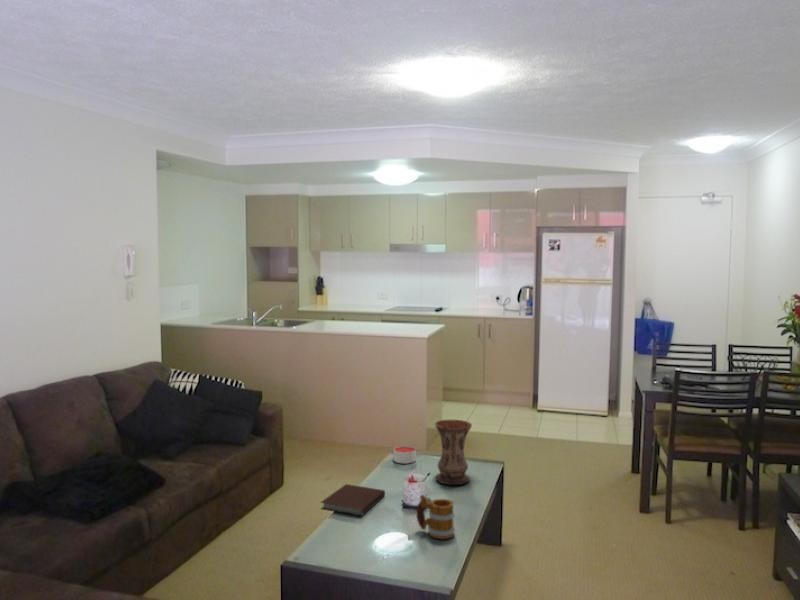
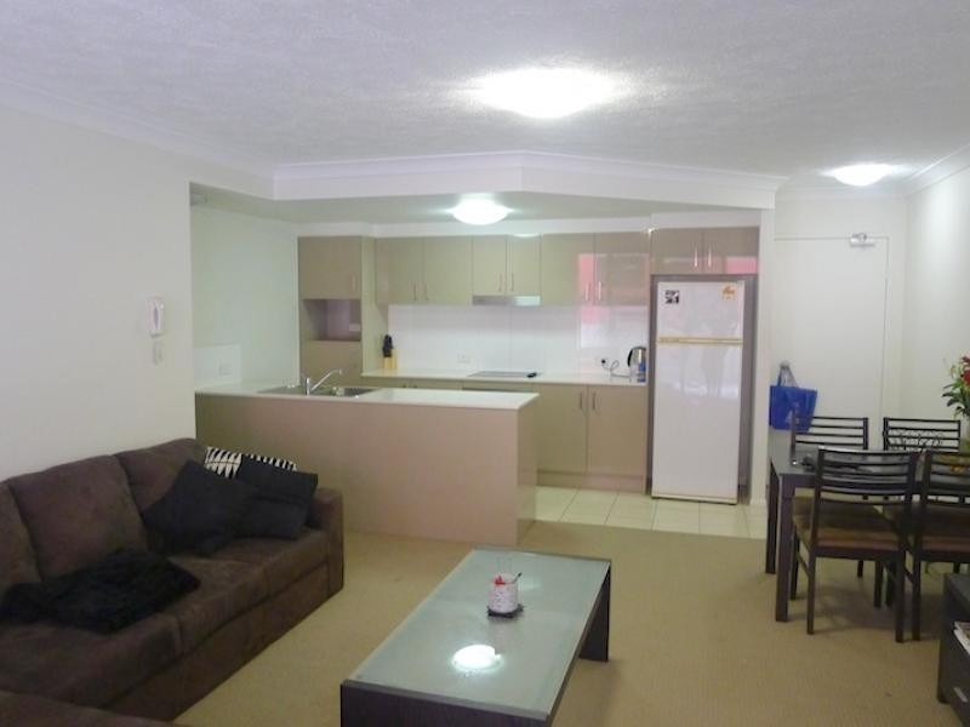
- mug (435, 514)
- notebook (353, 499)
- vase (452, 451)
- candle (404, 454)
